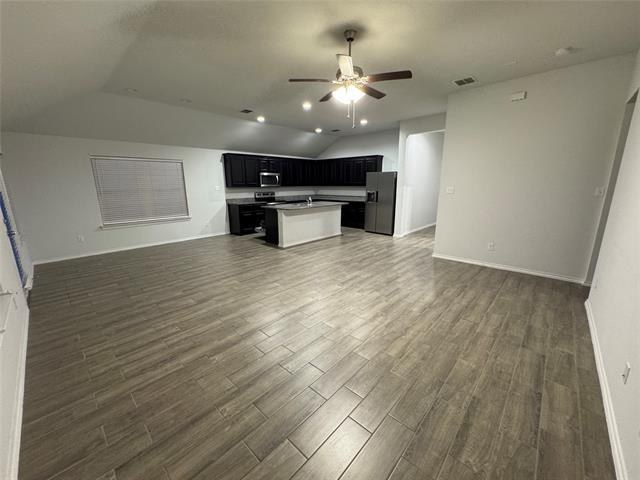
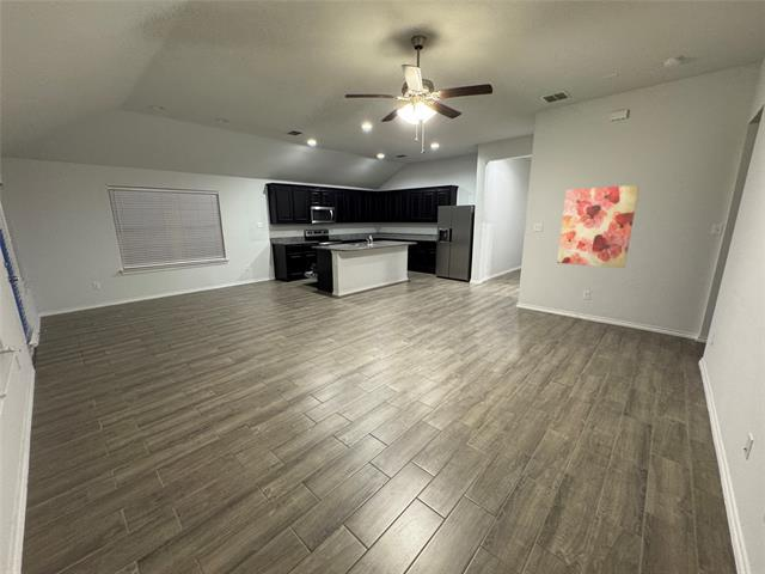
+ wall art (594, 227)
